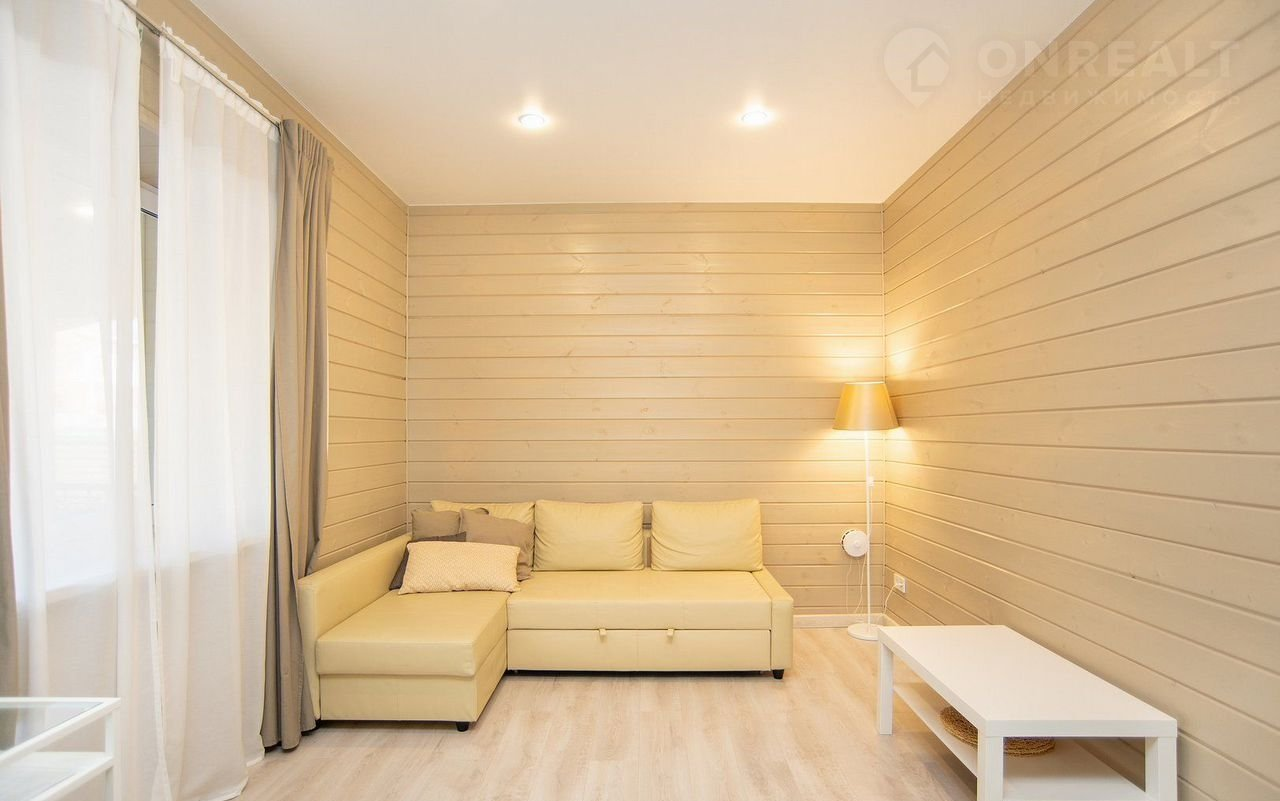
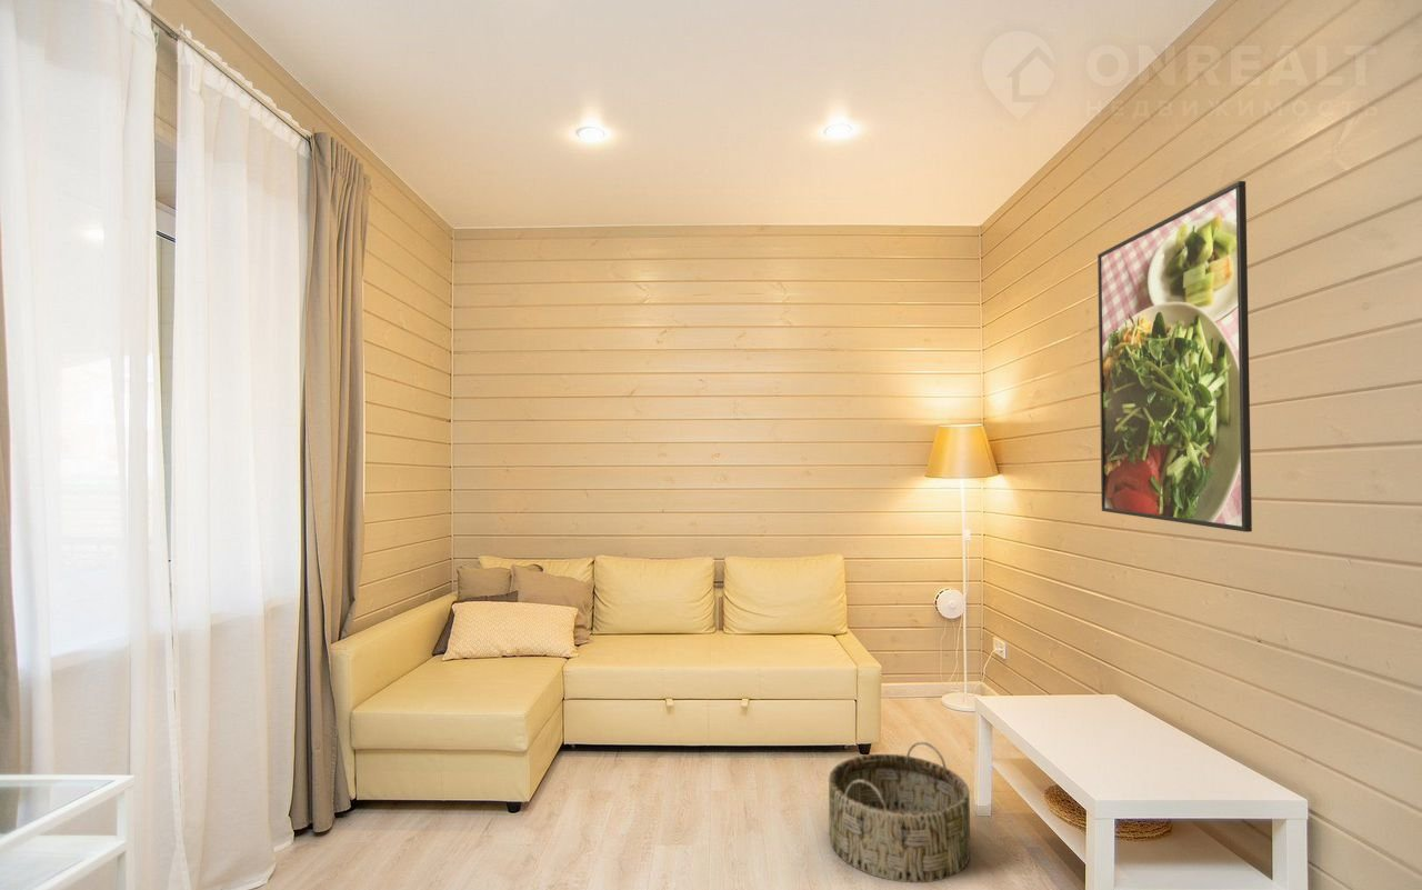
+ basket (898, 802)
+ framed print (1162, 371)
